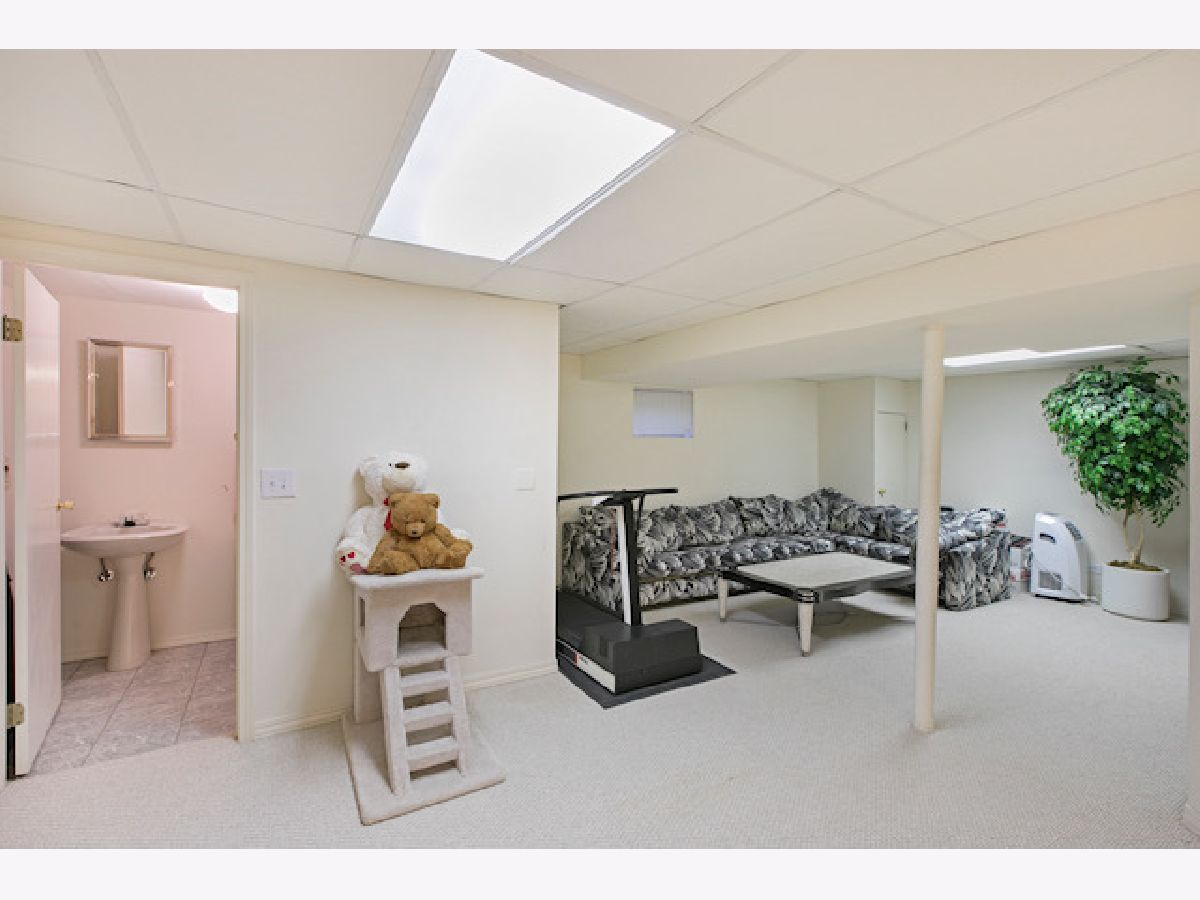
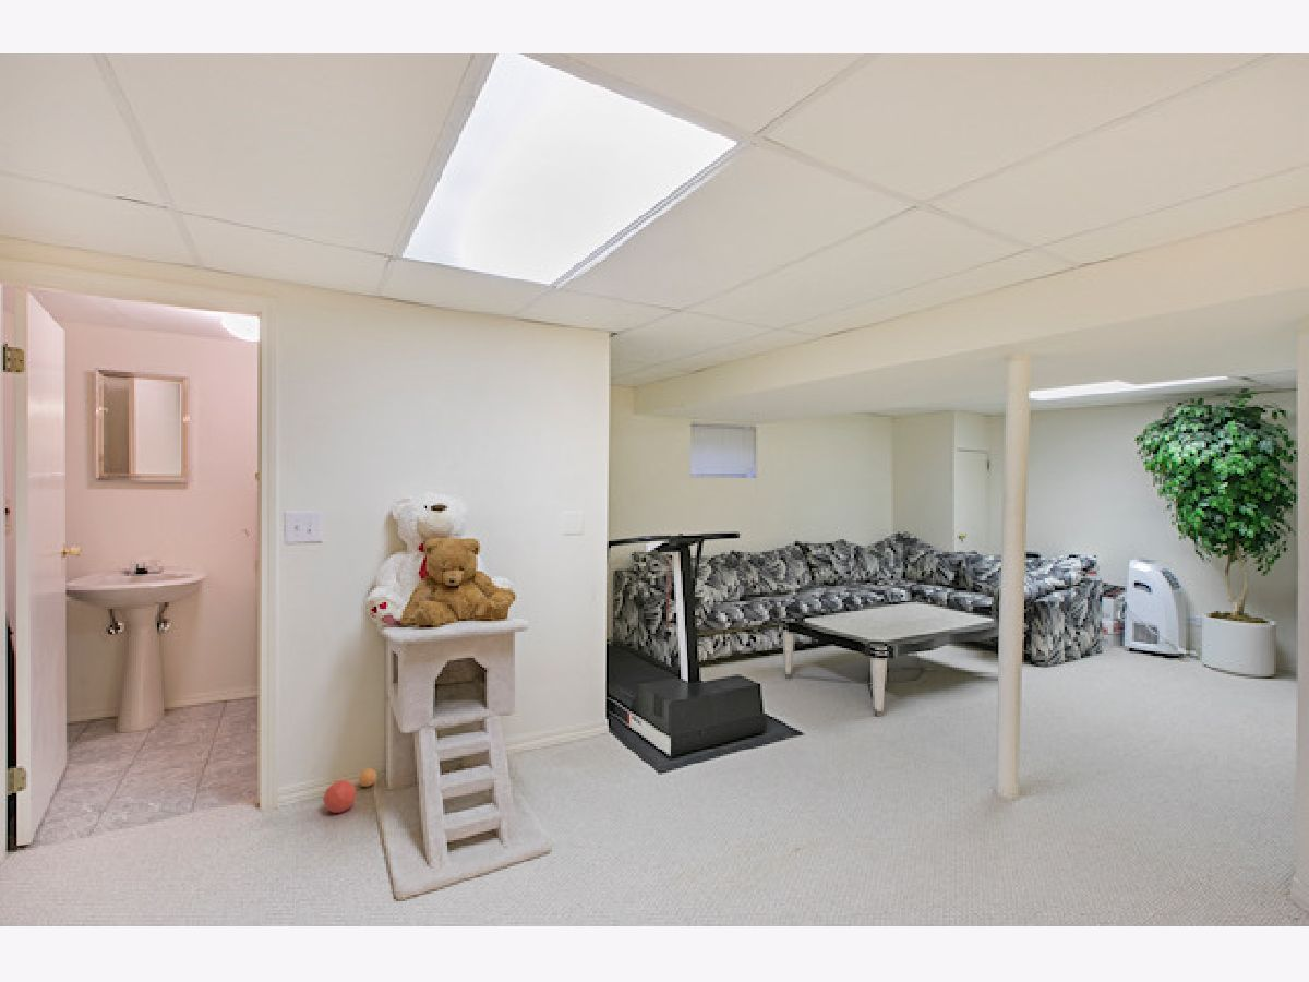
+ ball (351, 786)
